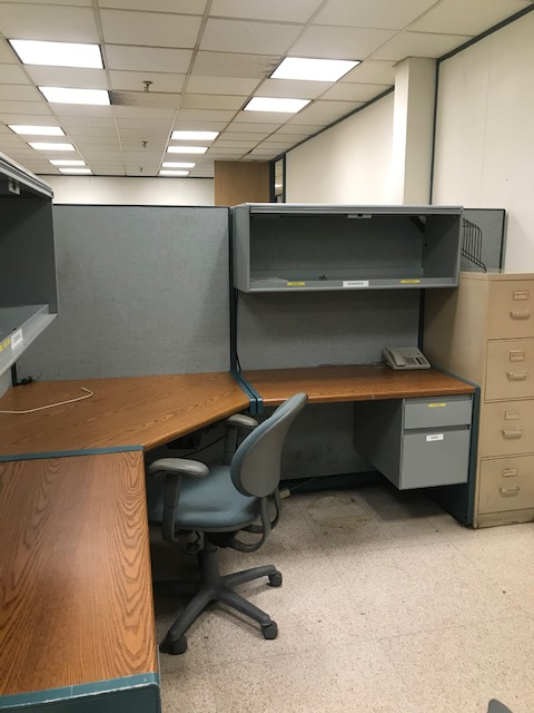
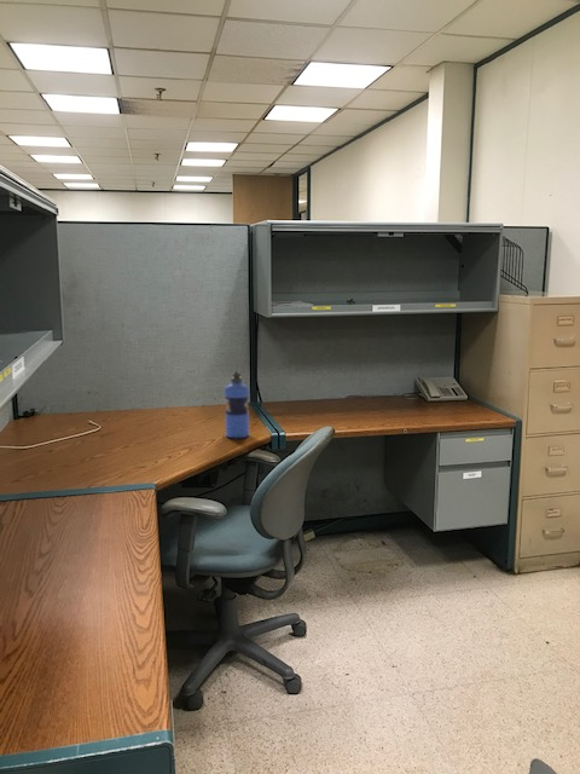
+ water bottle (237, 403)
